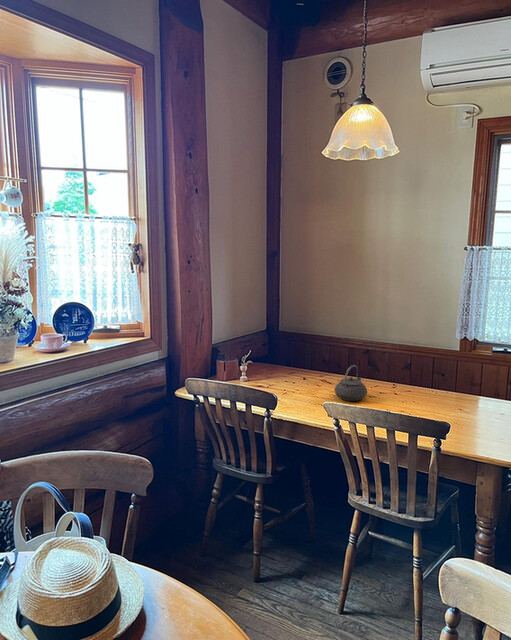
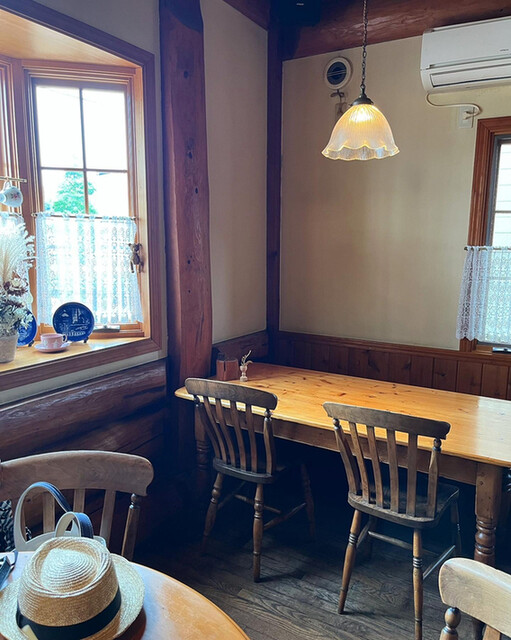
- teapot (352, 381)
